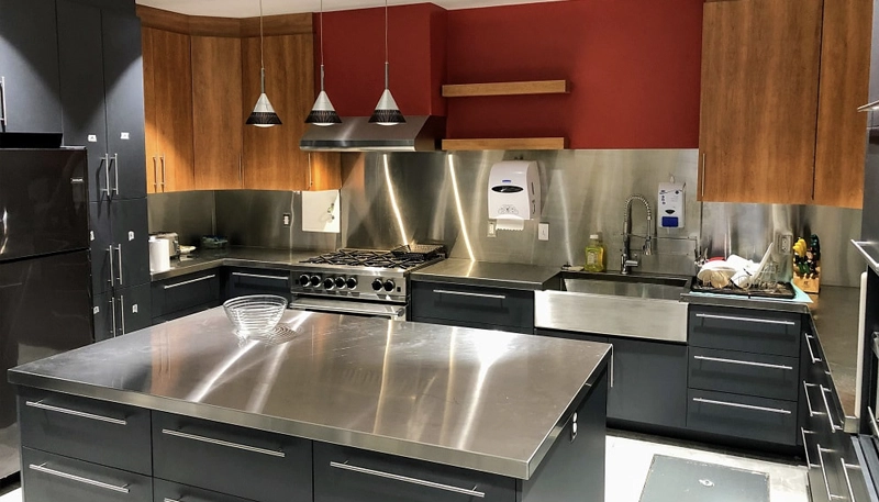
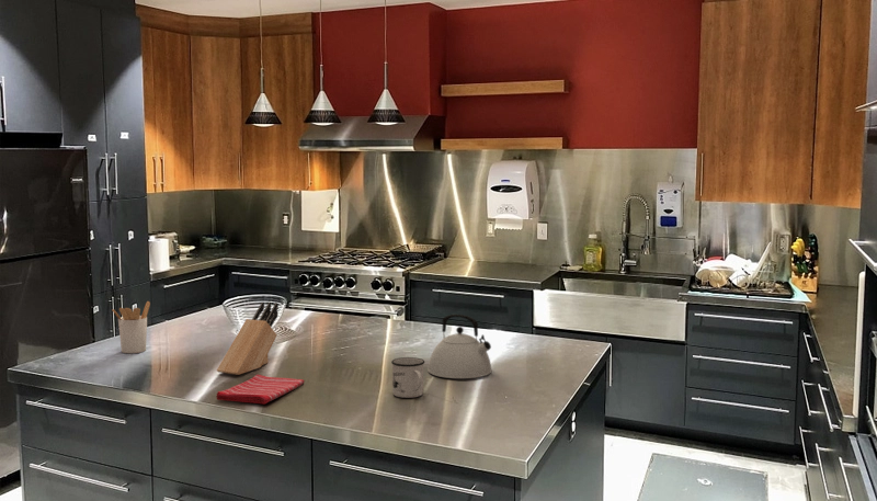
+ utensil holder (132, 327)
+ knife block (251, 335)
+ kettle (460, 342)
+ mug (410, 378)
+ dish towel (261, 388)
